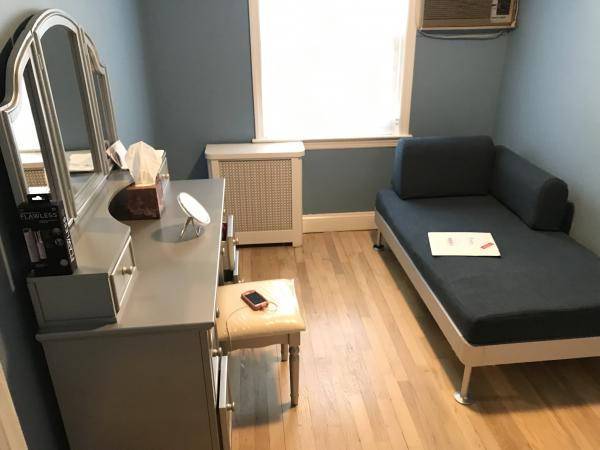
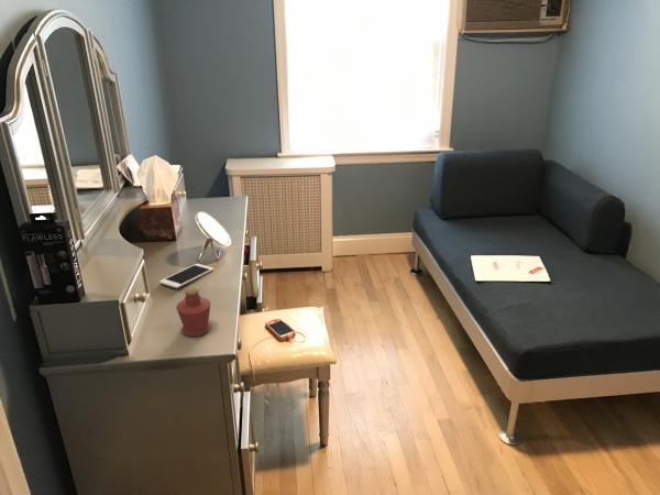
+ perfume bottle (194, 308)
+ cell phone (187, 275)
